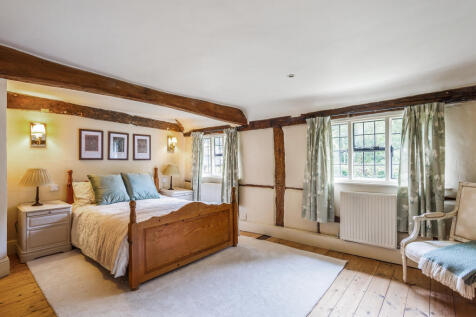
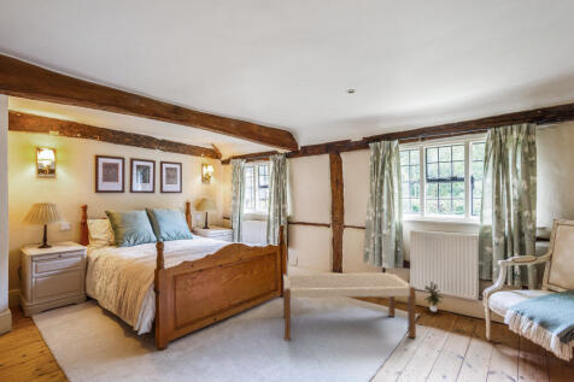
+ bench (341, 296)
+ potted plant (432, 296)
